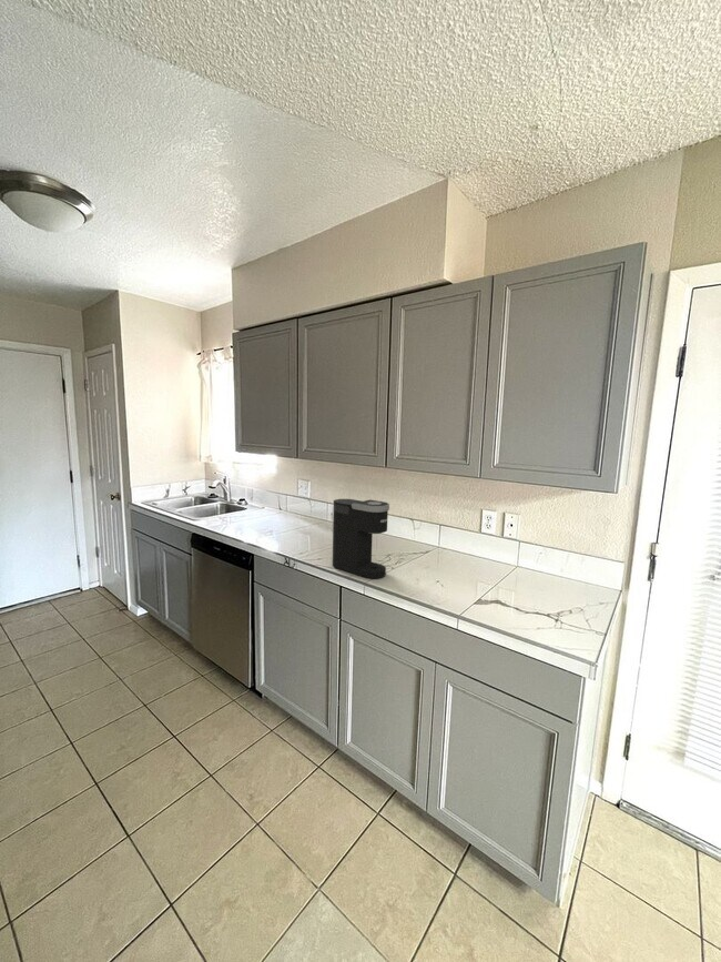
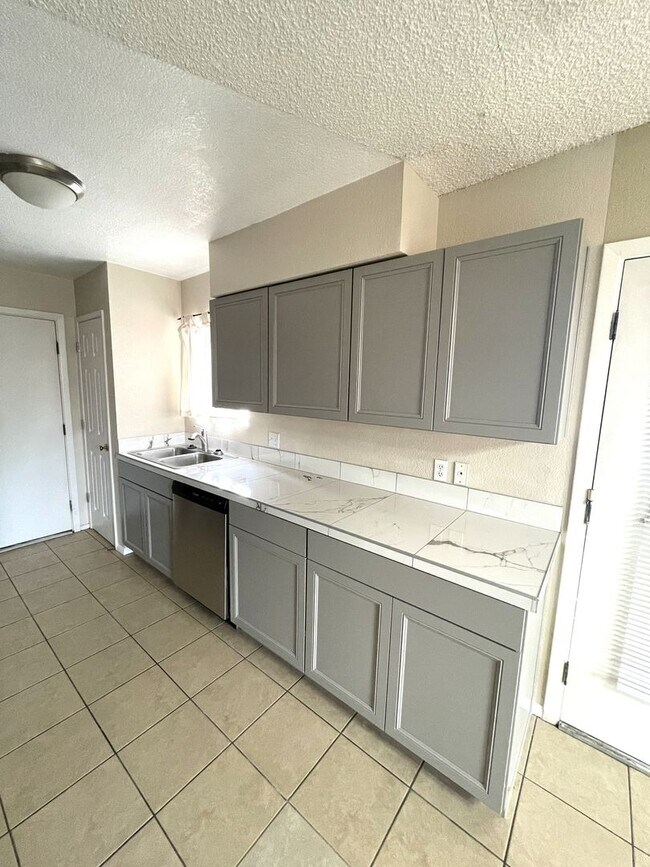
- coffee maker (359, 535)
